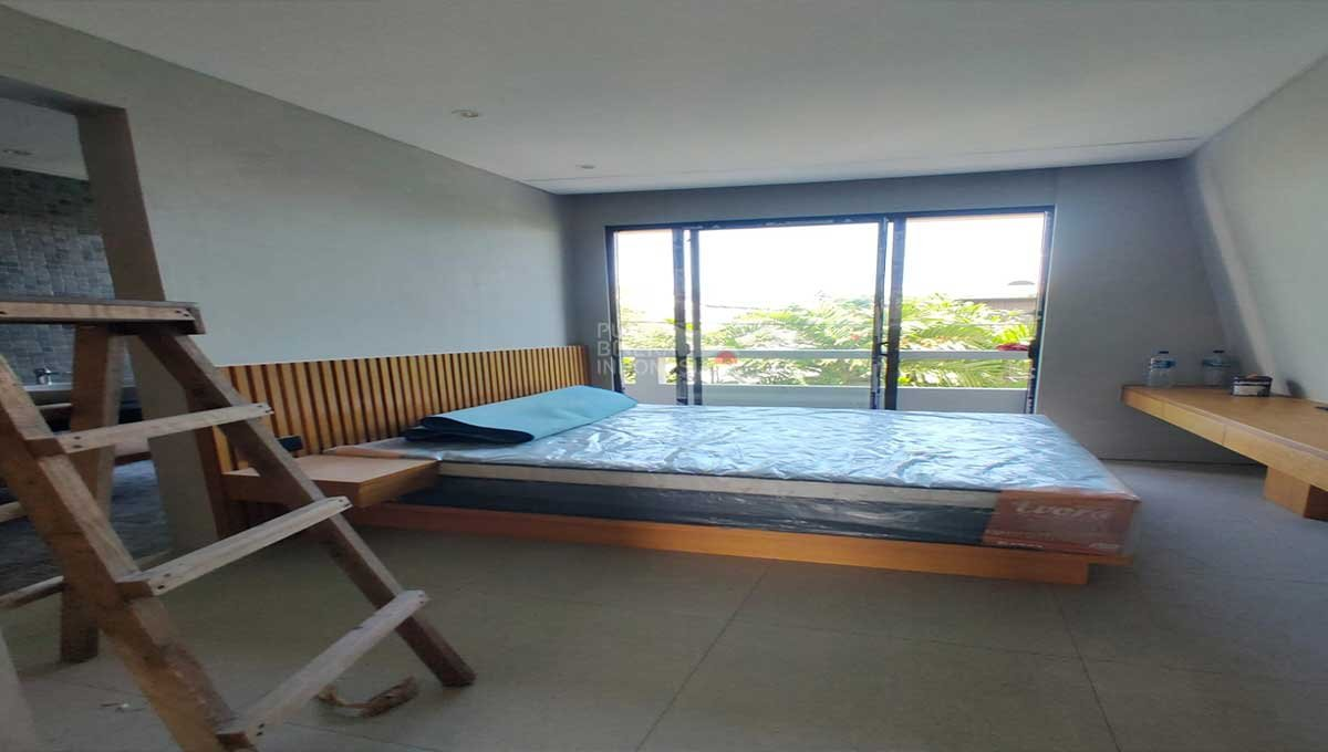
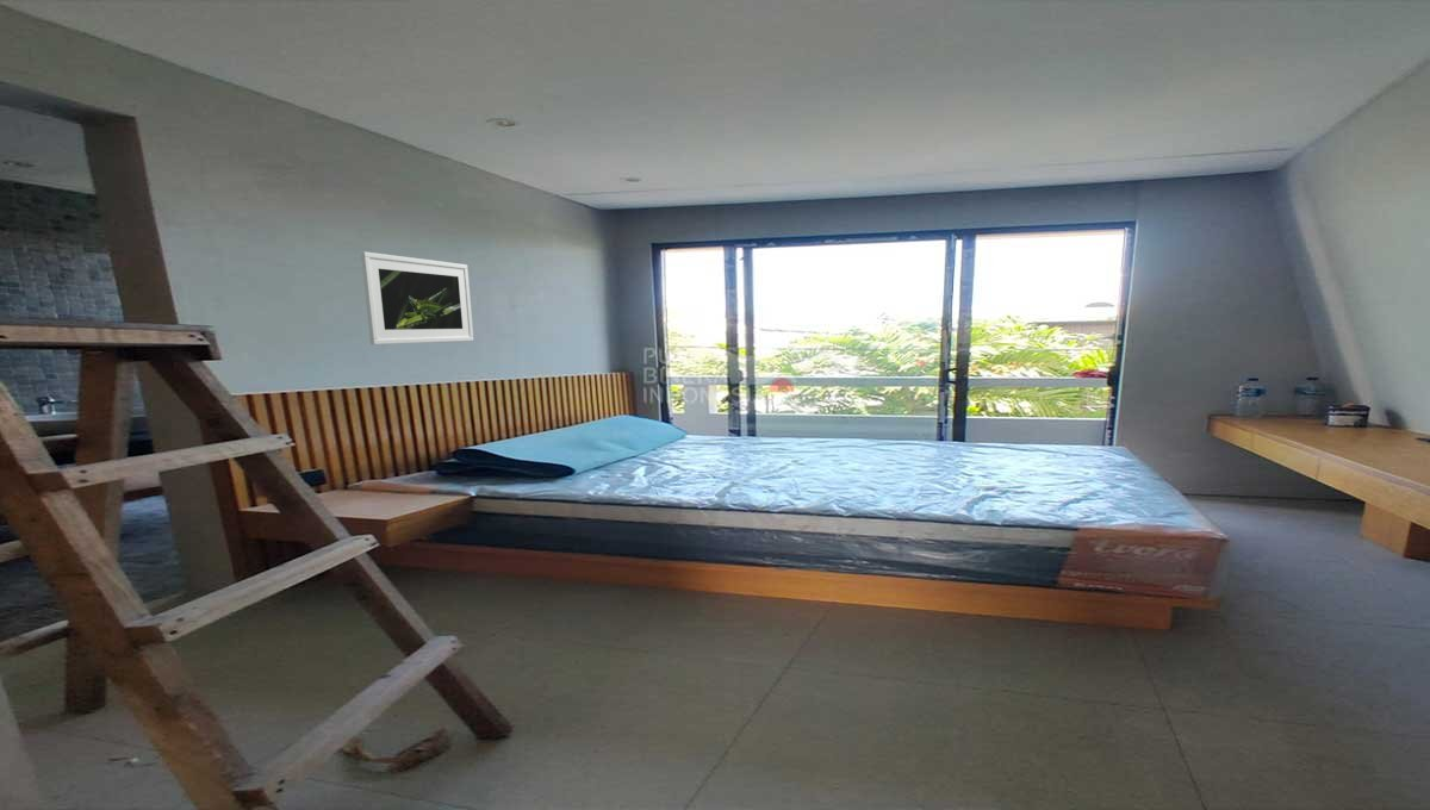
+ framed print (423, 300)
